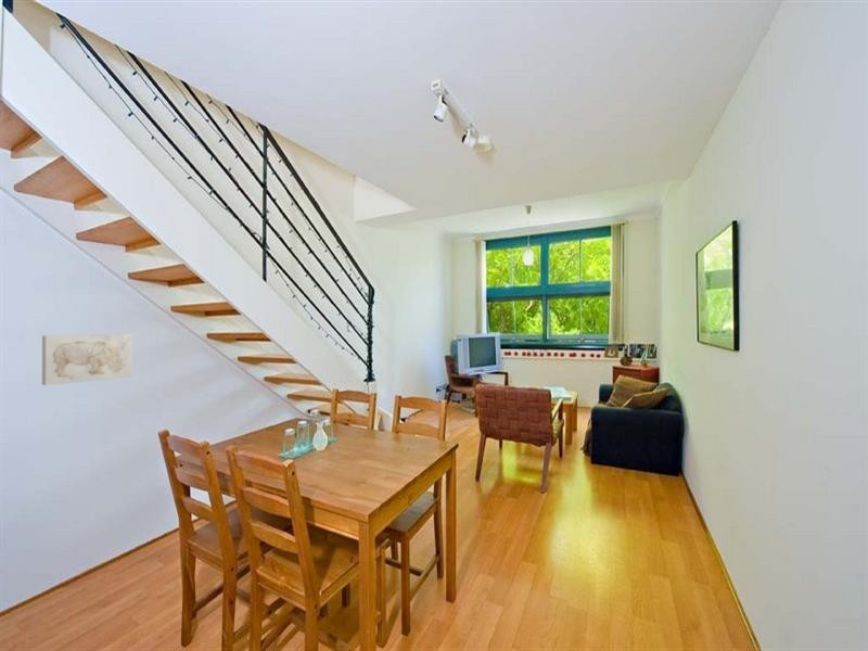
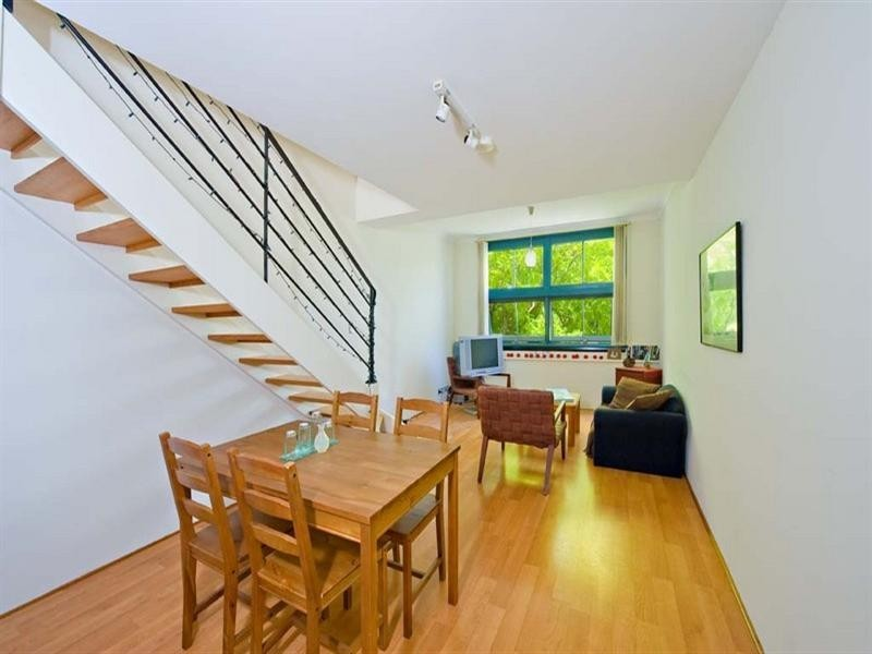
- wall art (90, 357)
